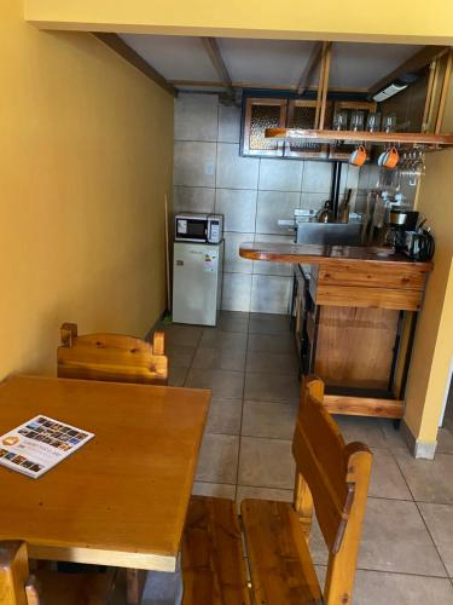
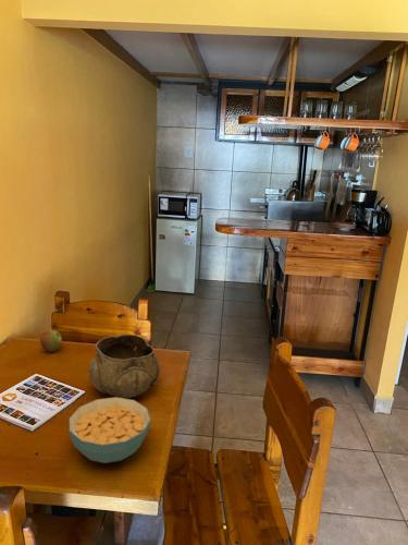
+ decorative bowl (124, 367)
+ apple (51, 340)
+ cereal bowl (110, 436)
